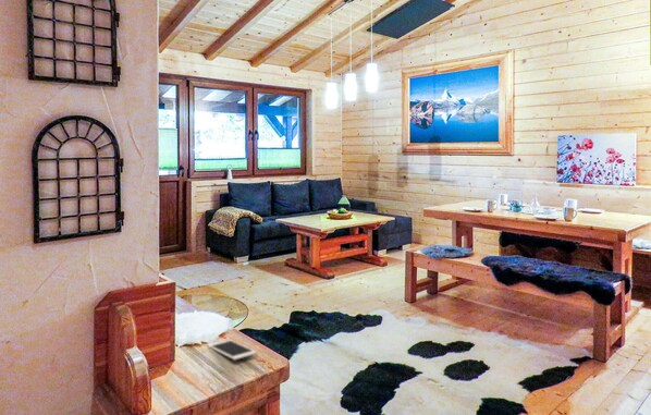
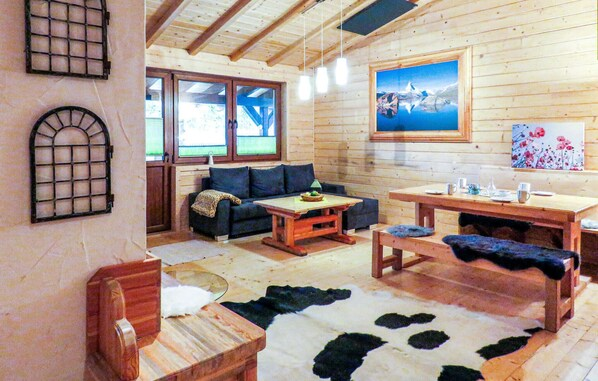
- cell phone (231, 349)
